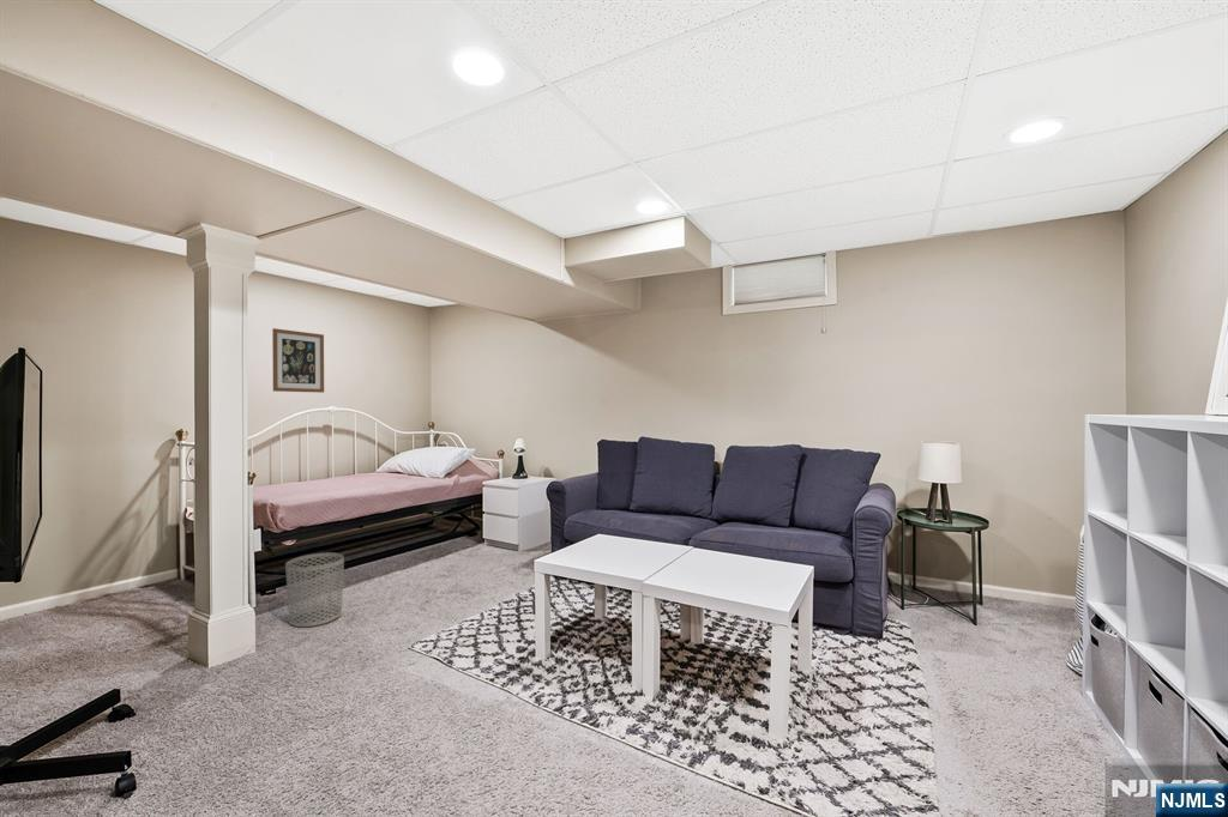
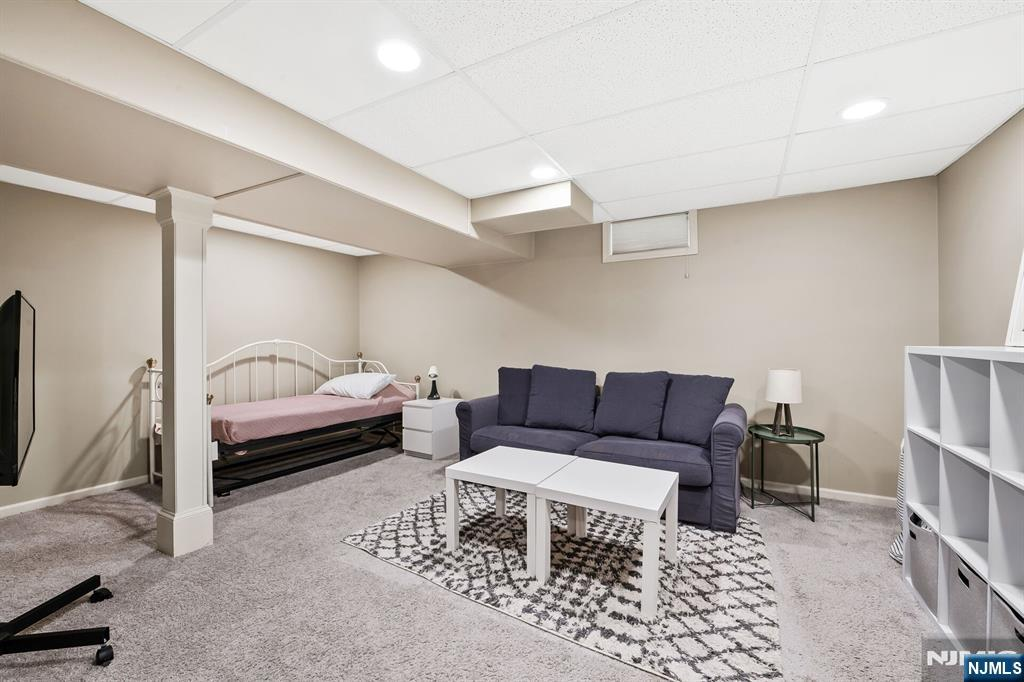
- wall art (299, 362)
- waste bin (315, 588)
